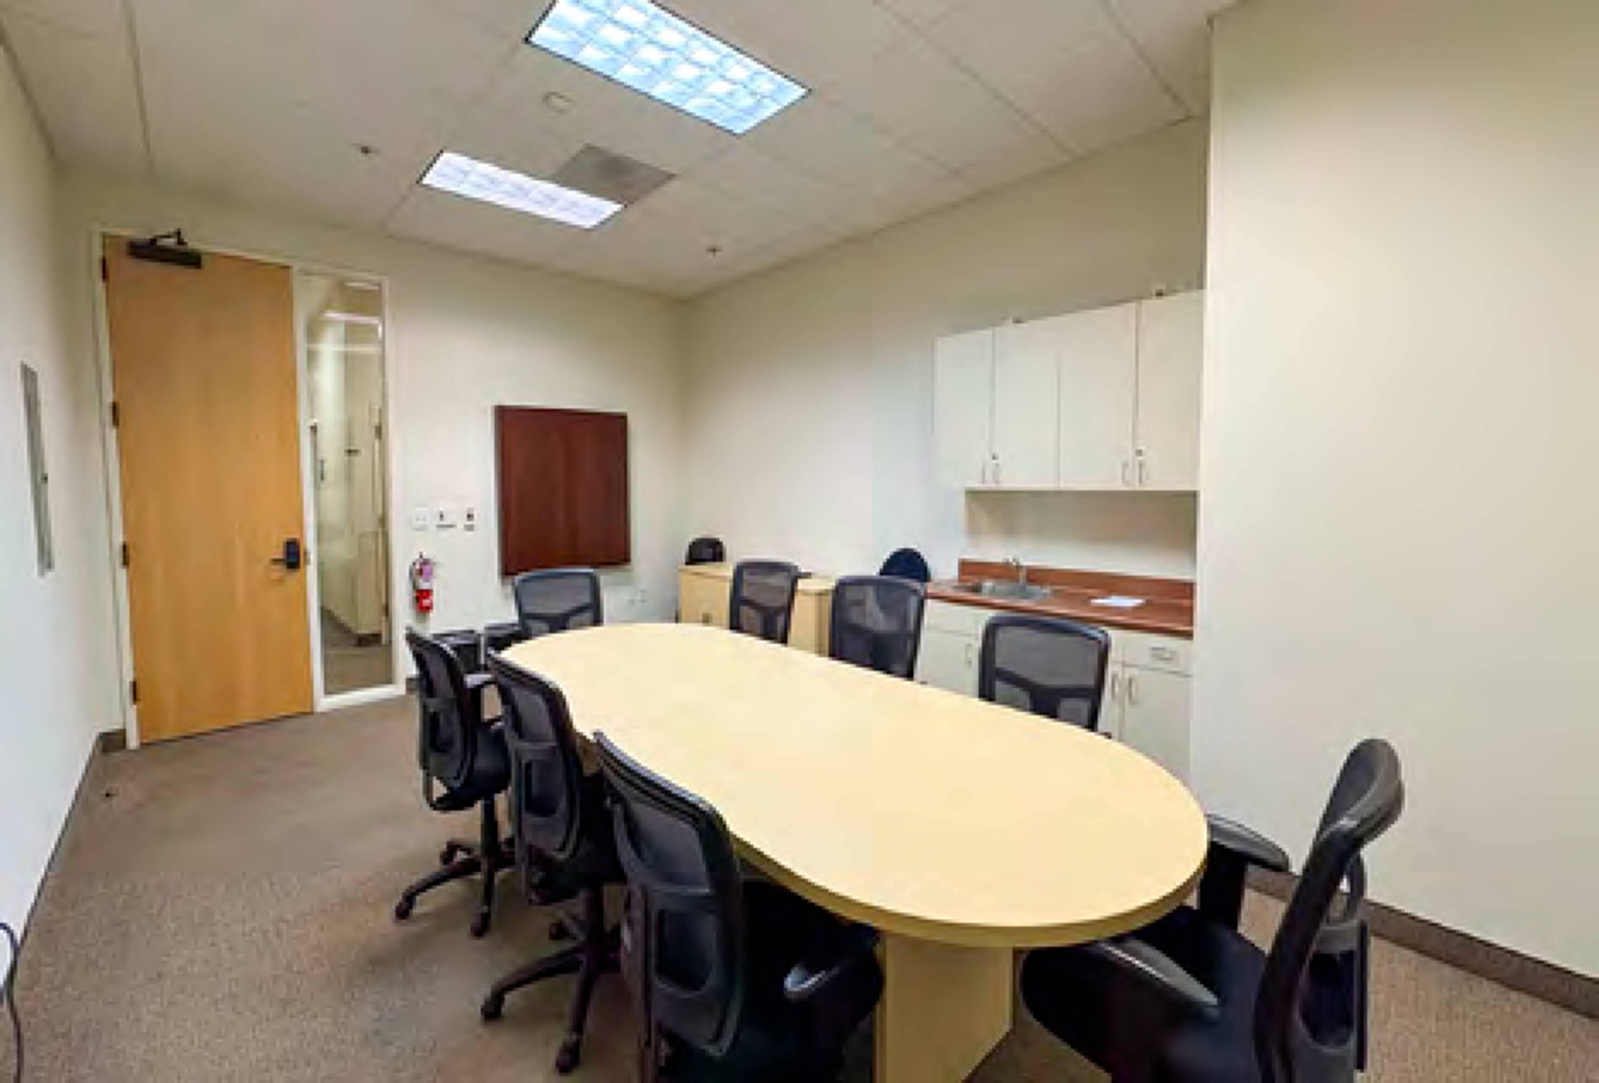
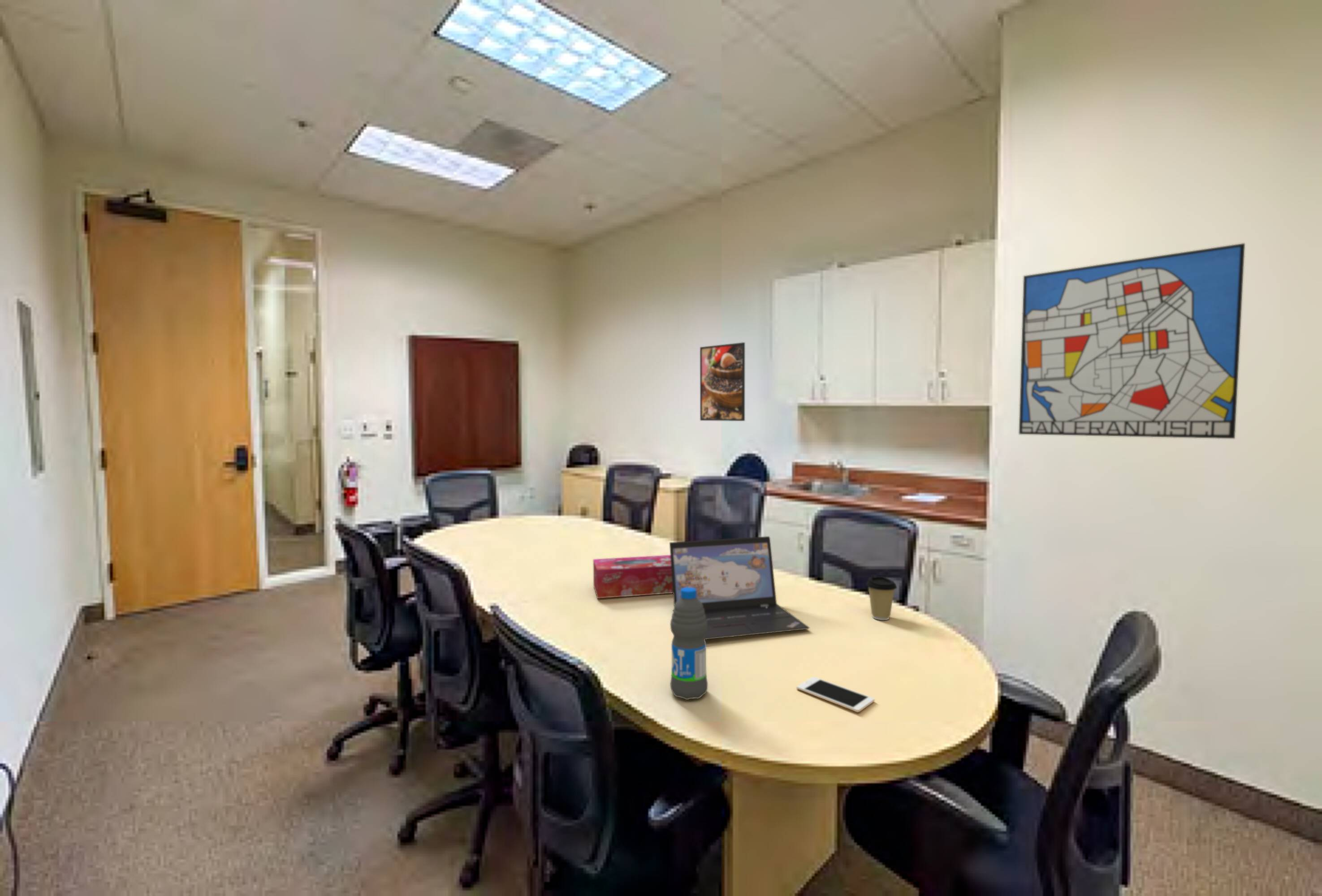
+ water bottle (689, 641)
+ tissue box (635, 575)
+ cell phone (834, 694)
+ coffee cup (881, 598)
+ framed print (721, 383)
+ laptop (736, 584)
+ wall art (1119, 349)
